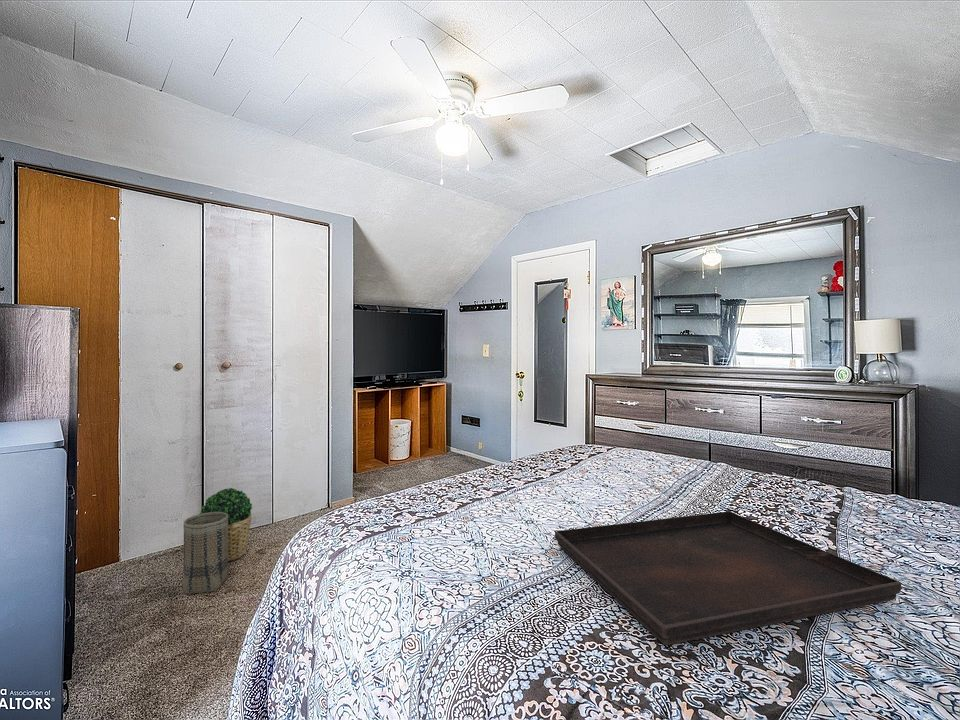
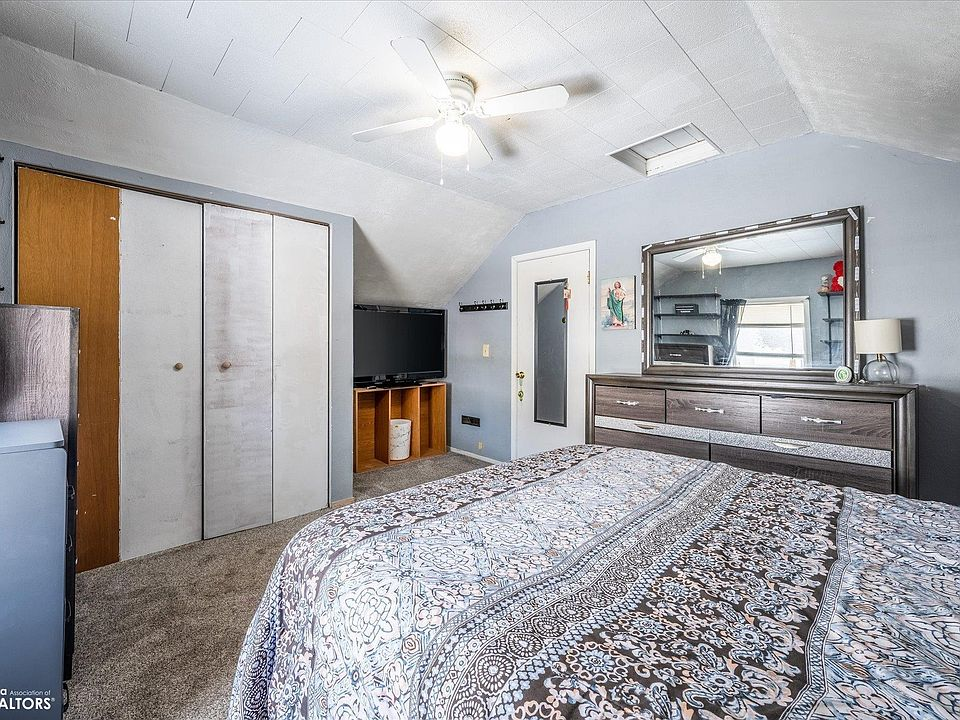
- potted plant (228, 522)
- basket (206, 551)
- serving tray (705, 561)
